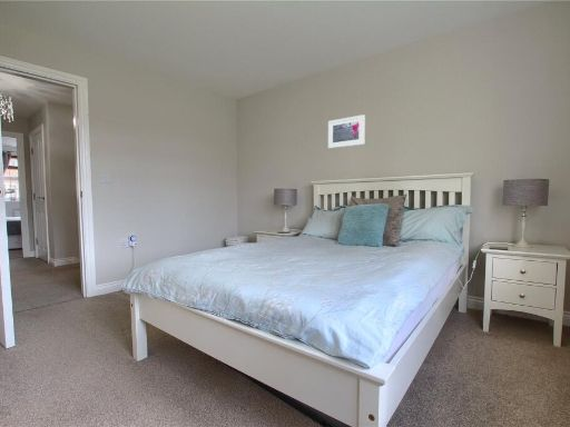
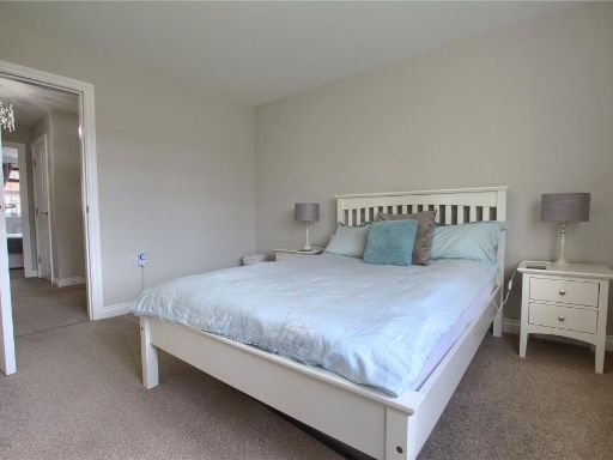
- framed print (345, 132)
